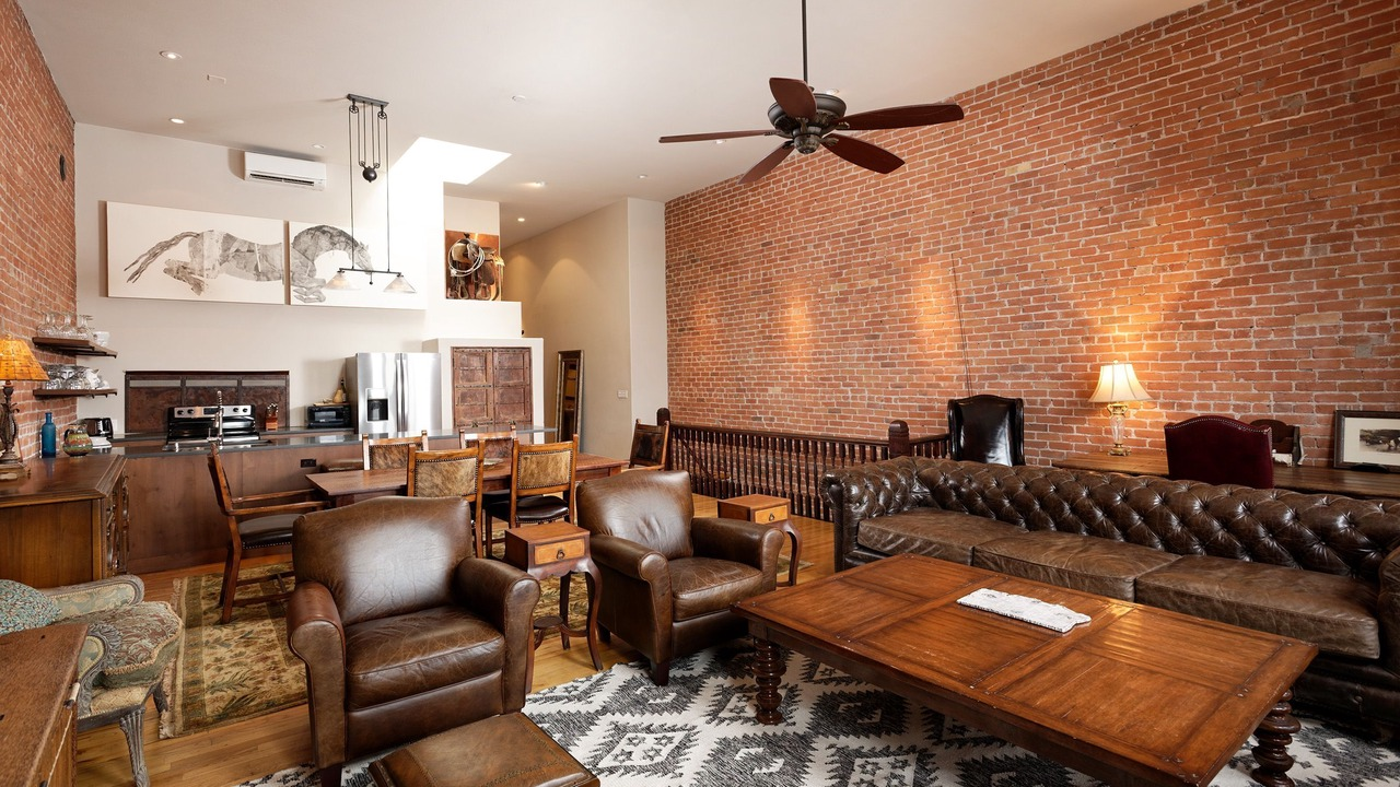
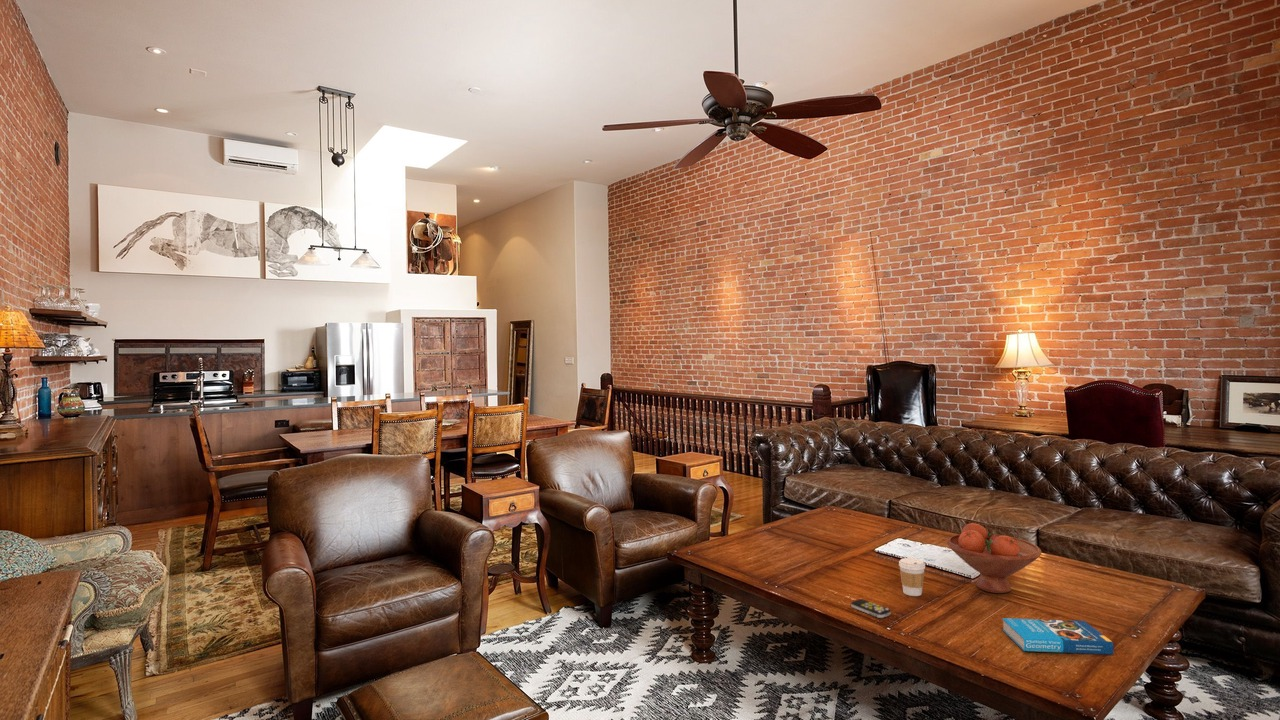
+ book (1055, 635)
+ fruit bowl (992, 557)
+ remote control (870, 608)
+ coffee cup (912, 576)
